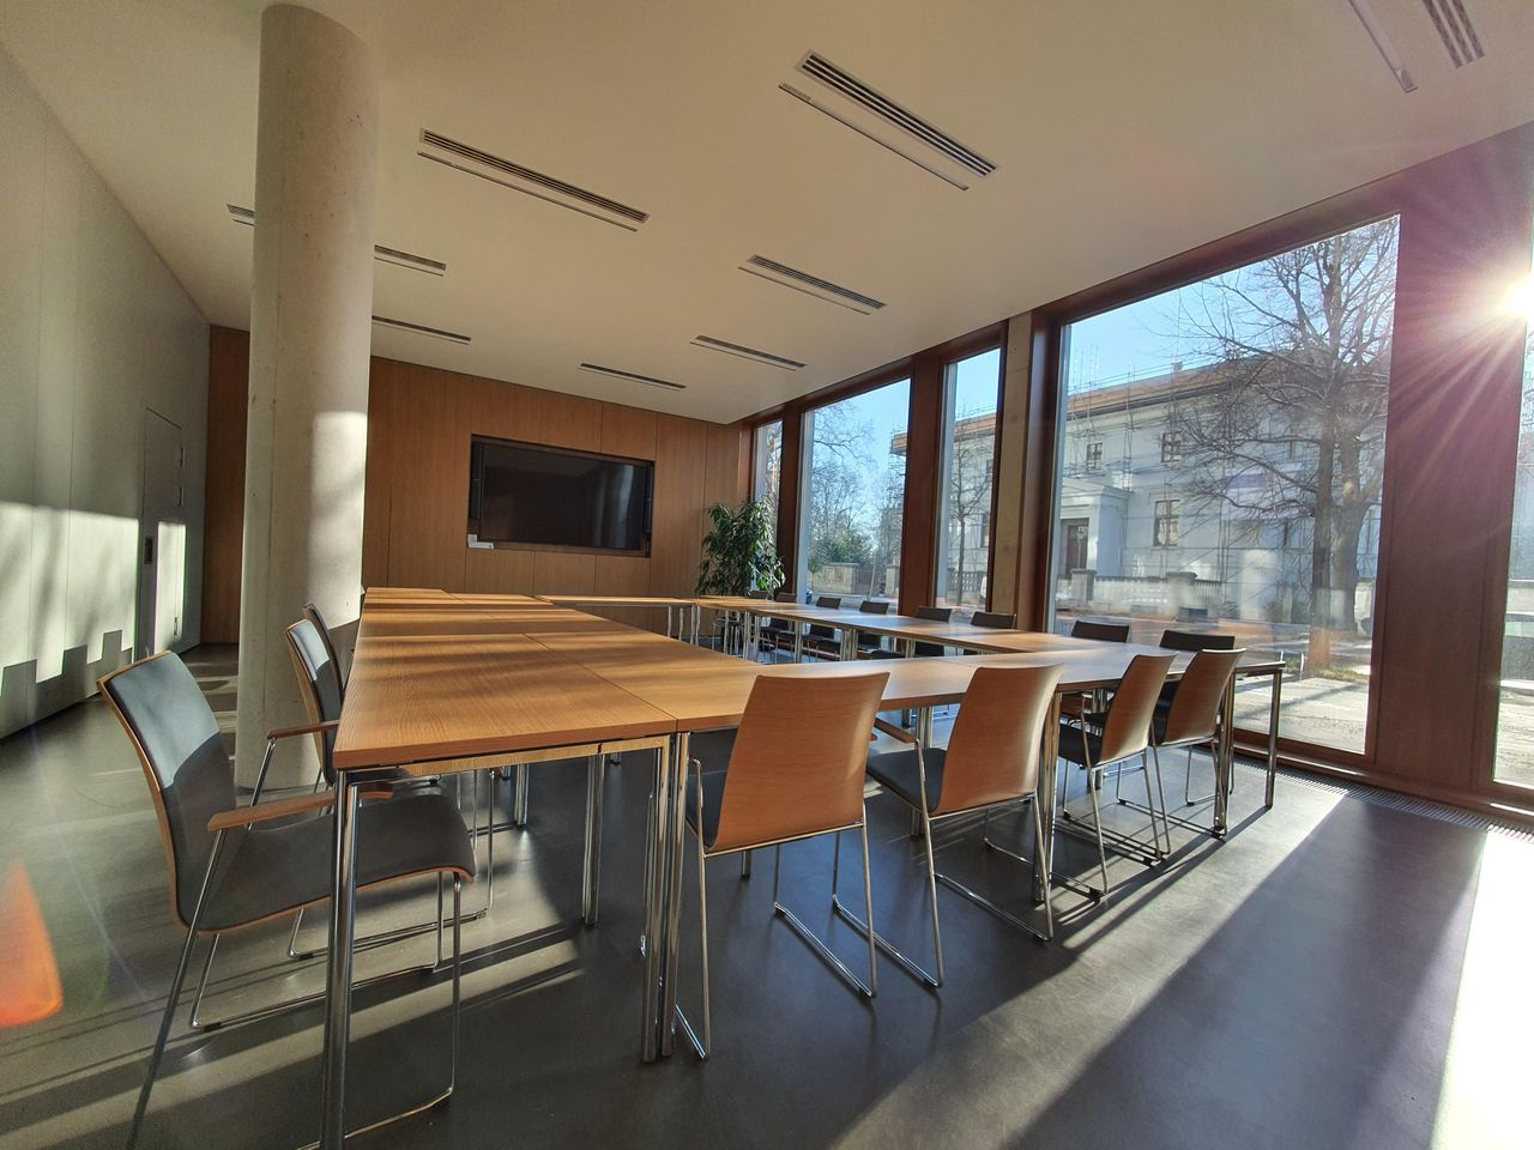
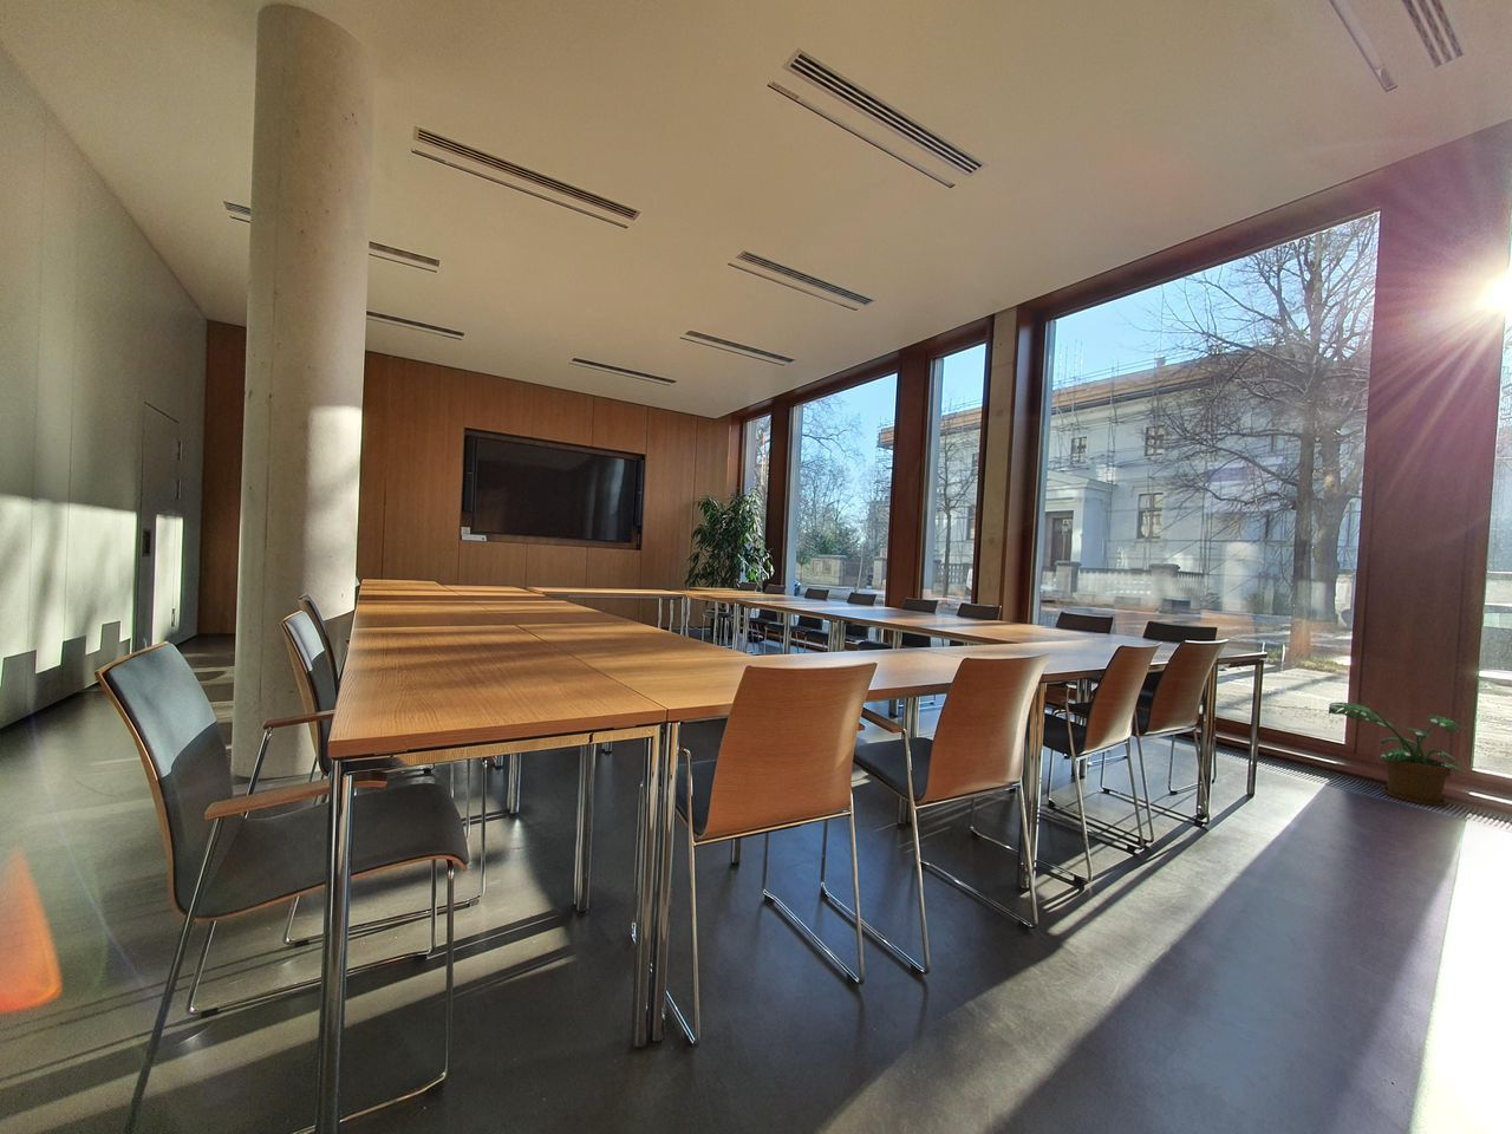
+ potted plant (1397, 750)
